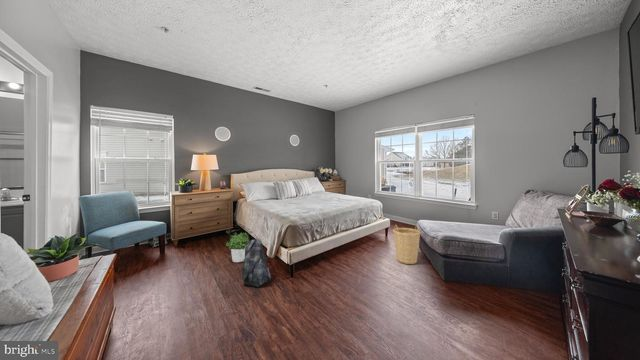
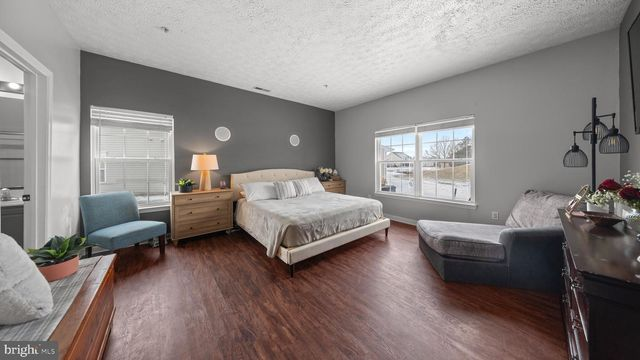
- jacket (257, 261)
- basket (406, 242)
- potted plant (238, 246)
